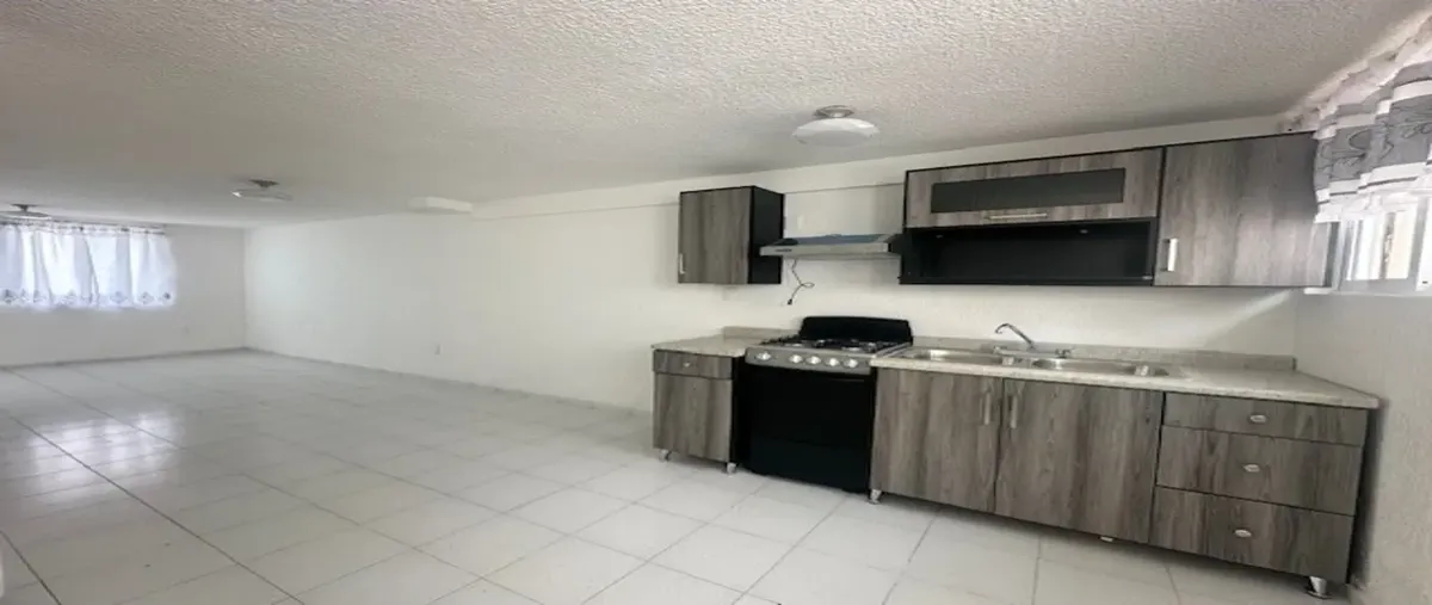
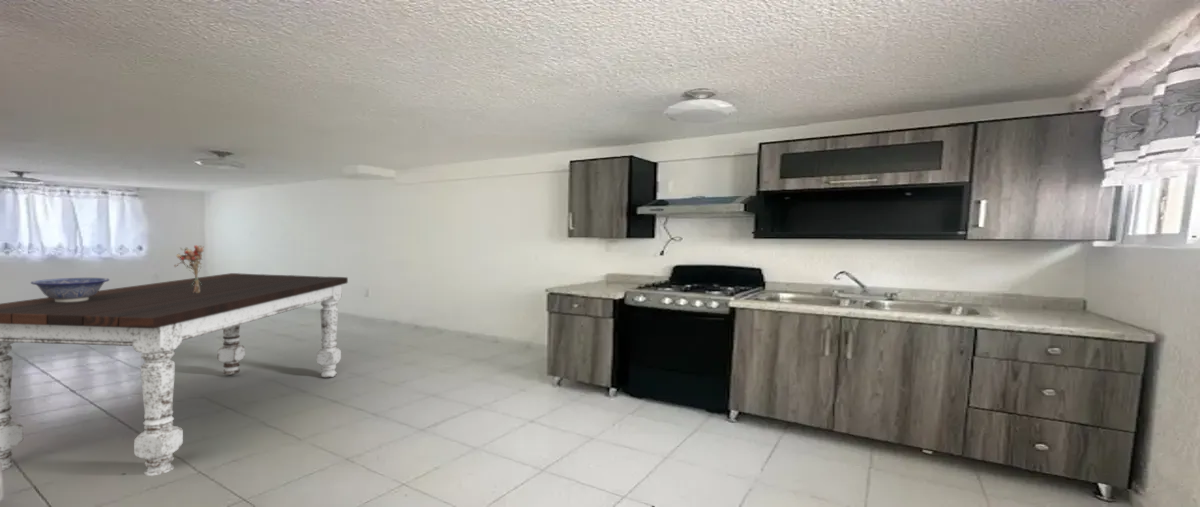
+ decorative bowl (71, 290)
+ bouquet (192, 268)
+ dining table (218, 350)
